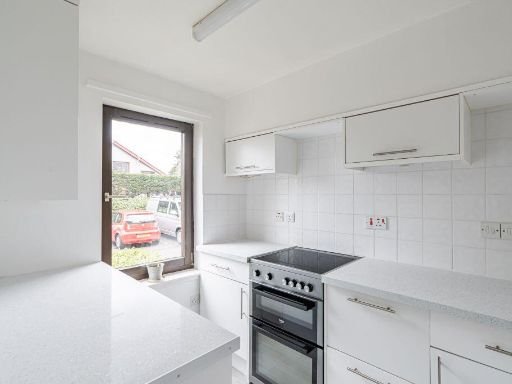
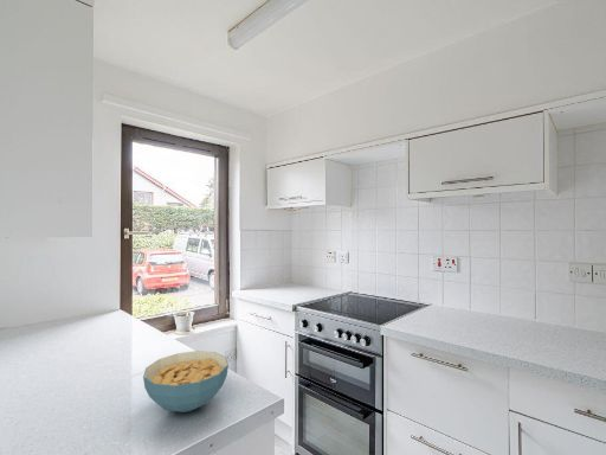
+ cereal bowl (187, 385)
